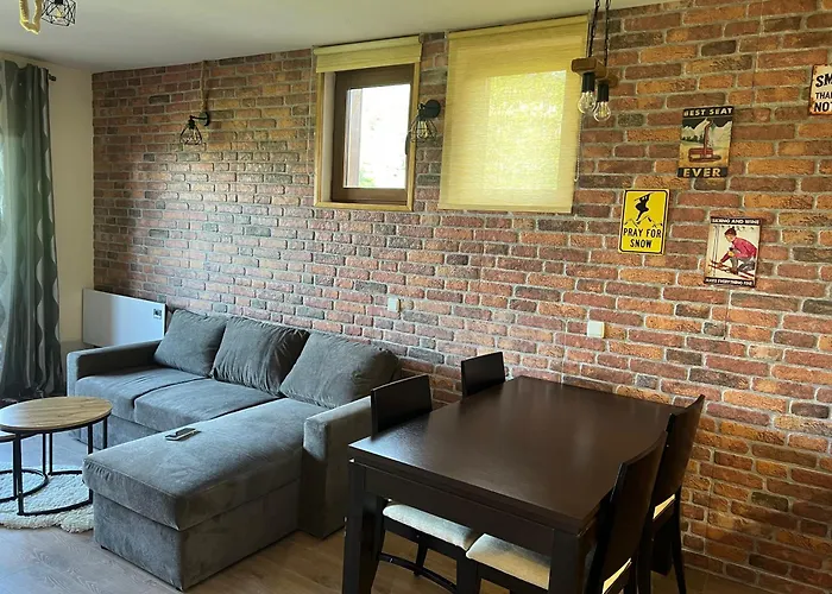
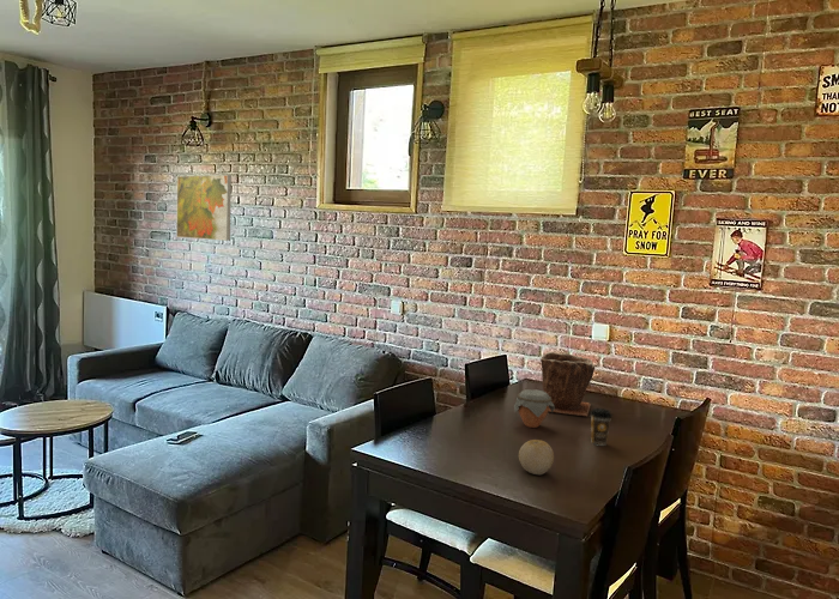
+ jar (532, 409)
+ plant pot (566, 381)
+ fruit (536, 456)
+ coffee cup (599, 426)
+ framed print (203, 207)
